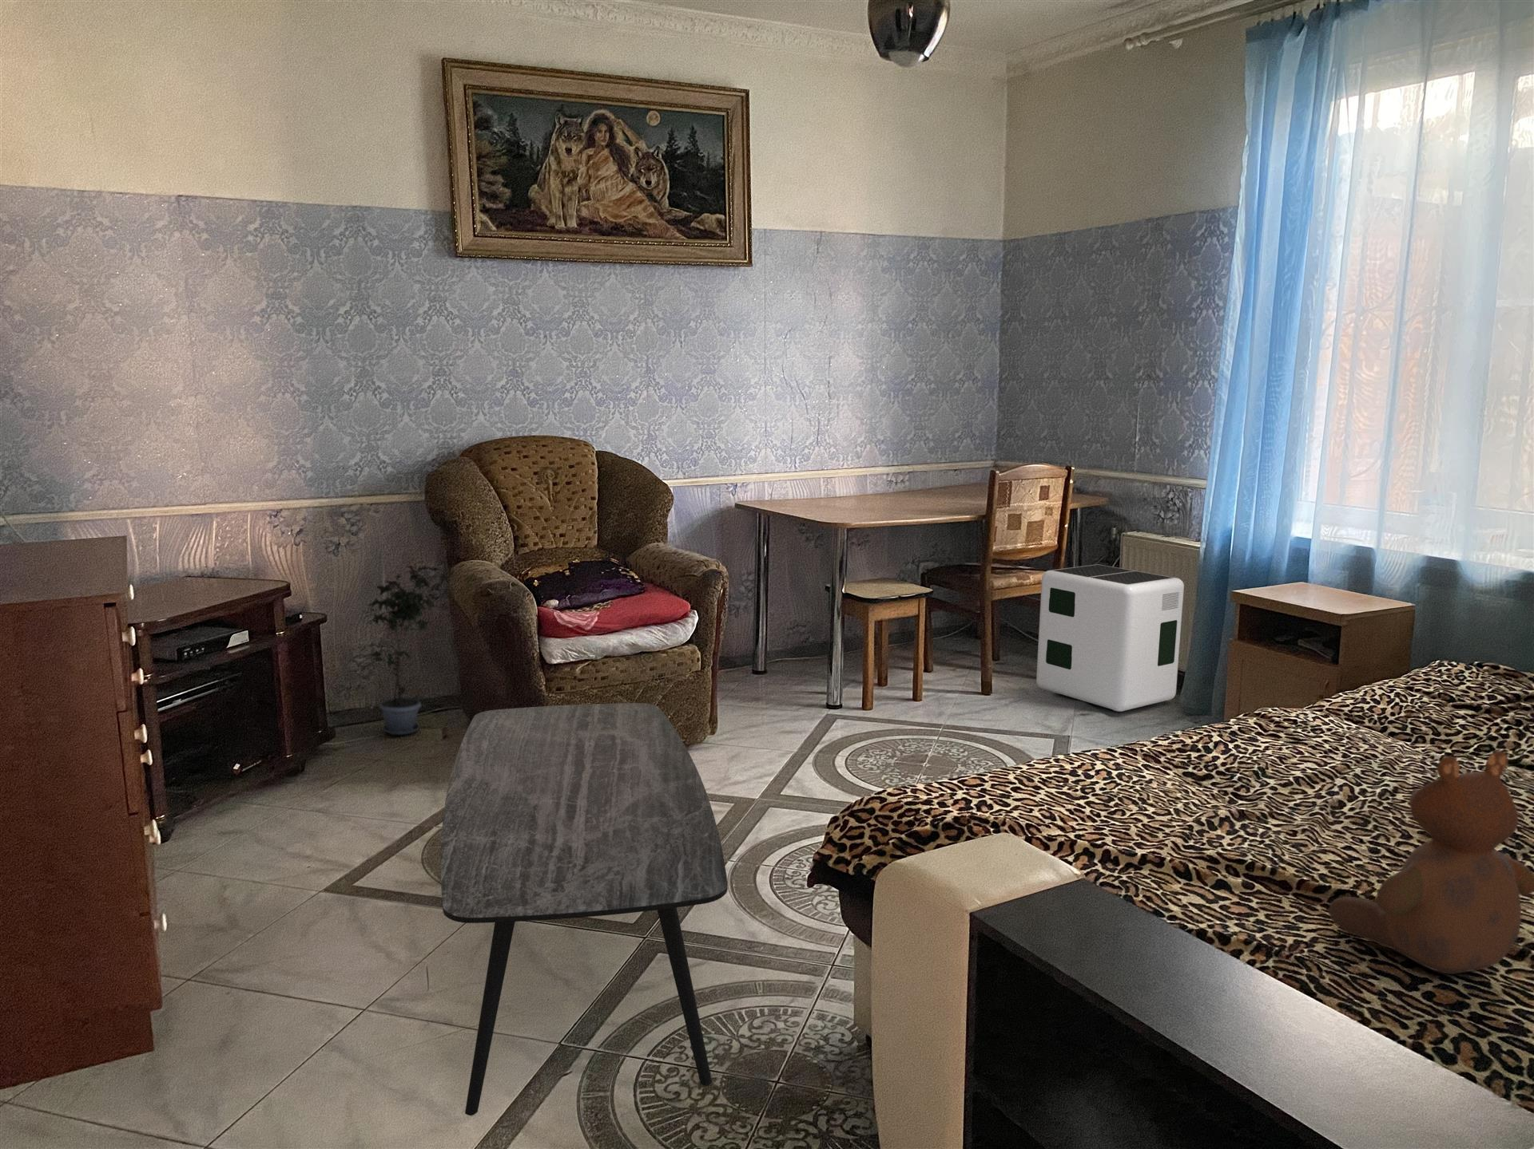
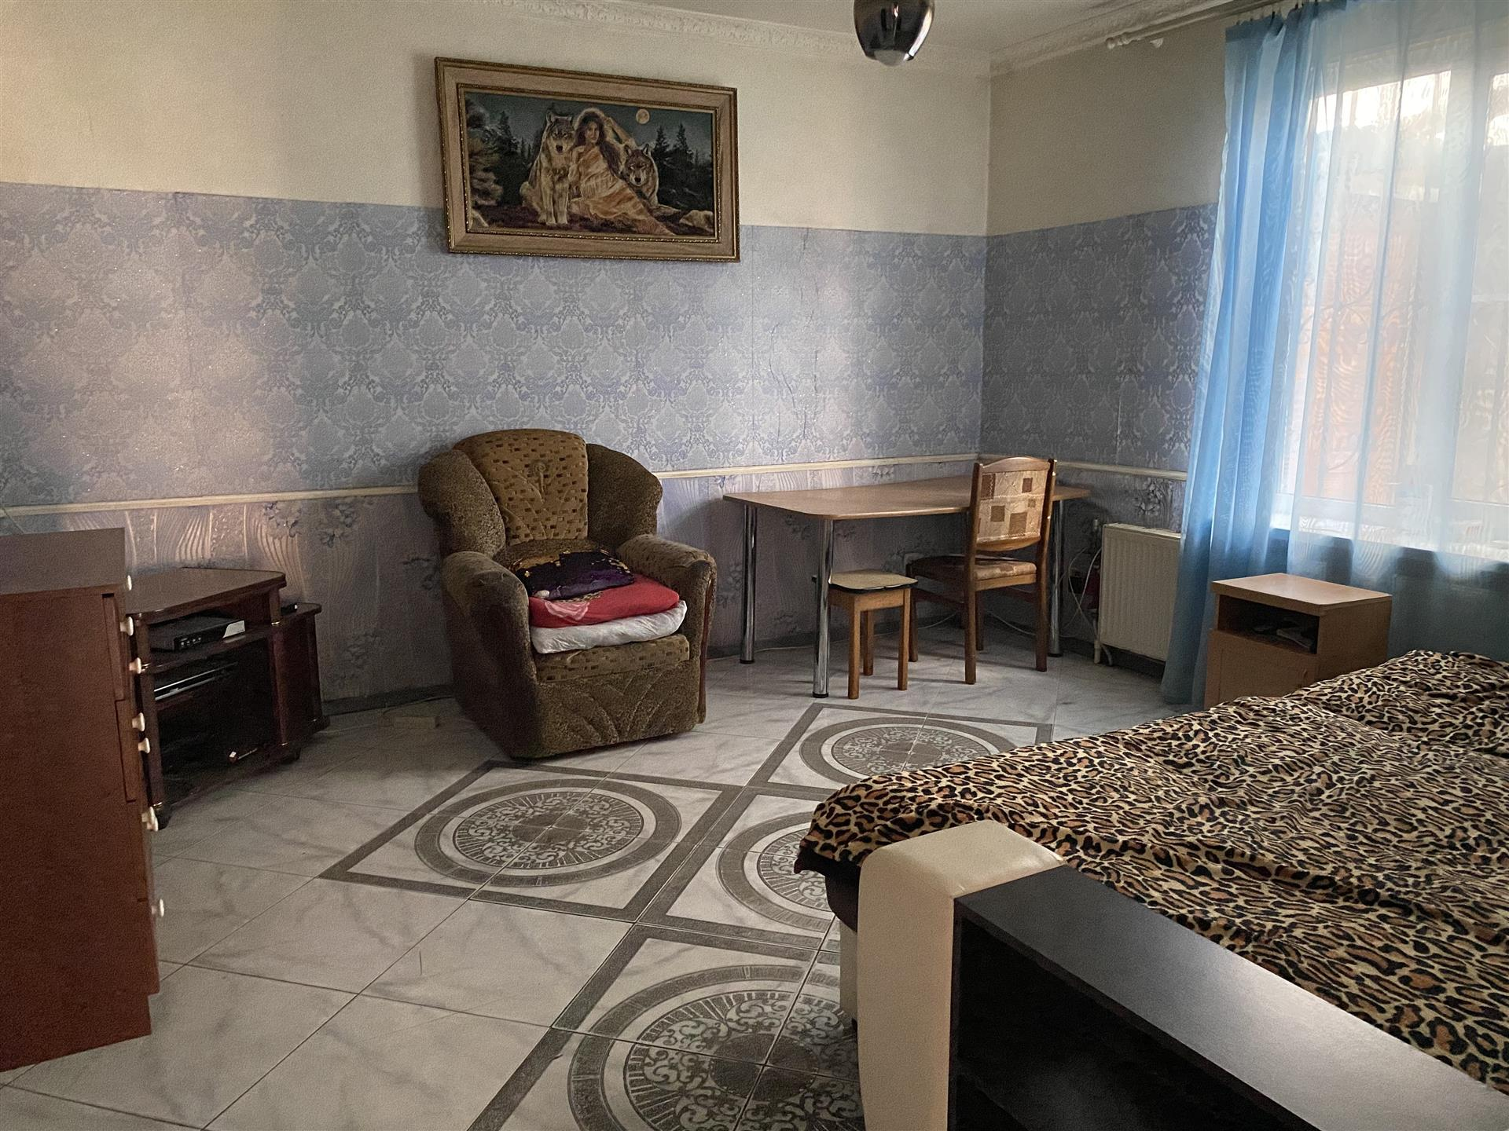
- air purifier (1108, 636)
- potted plant (400, 651)
- teddy bear (1431, 848)
- coffee table (577, 871)
